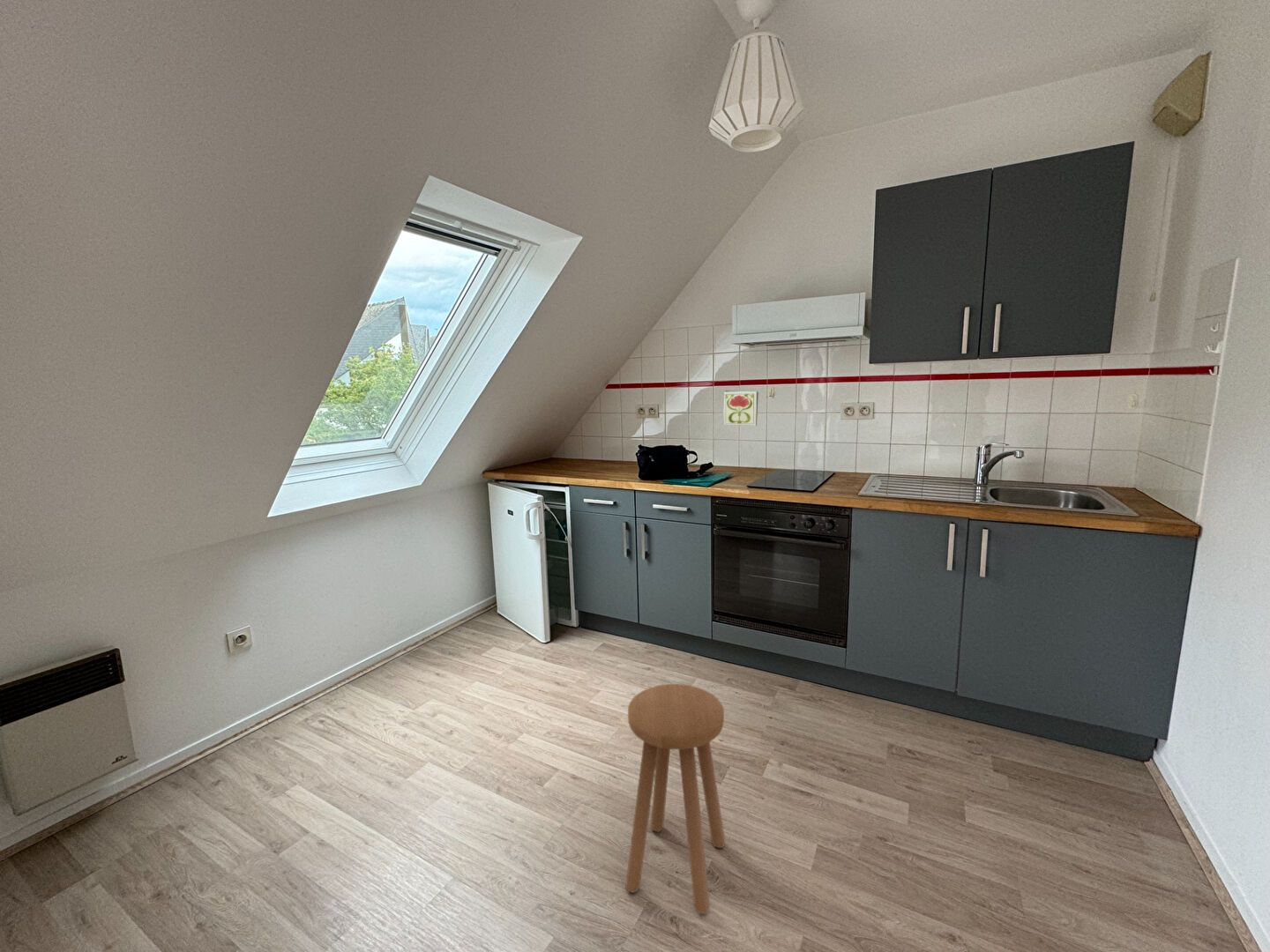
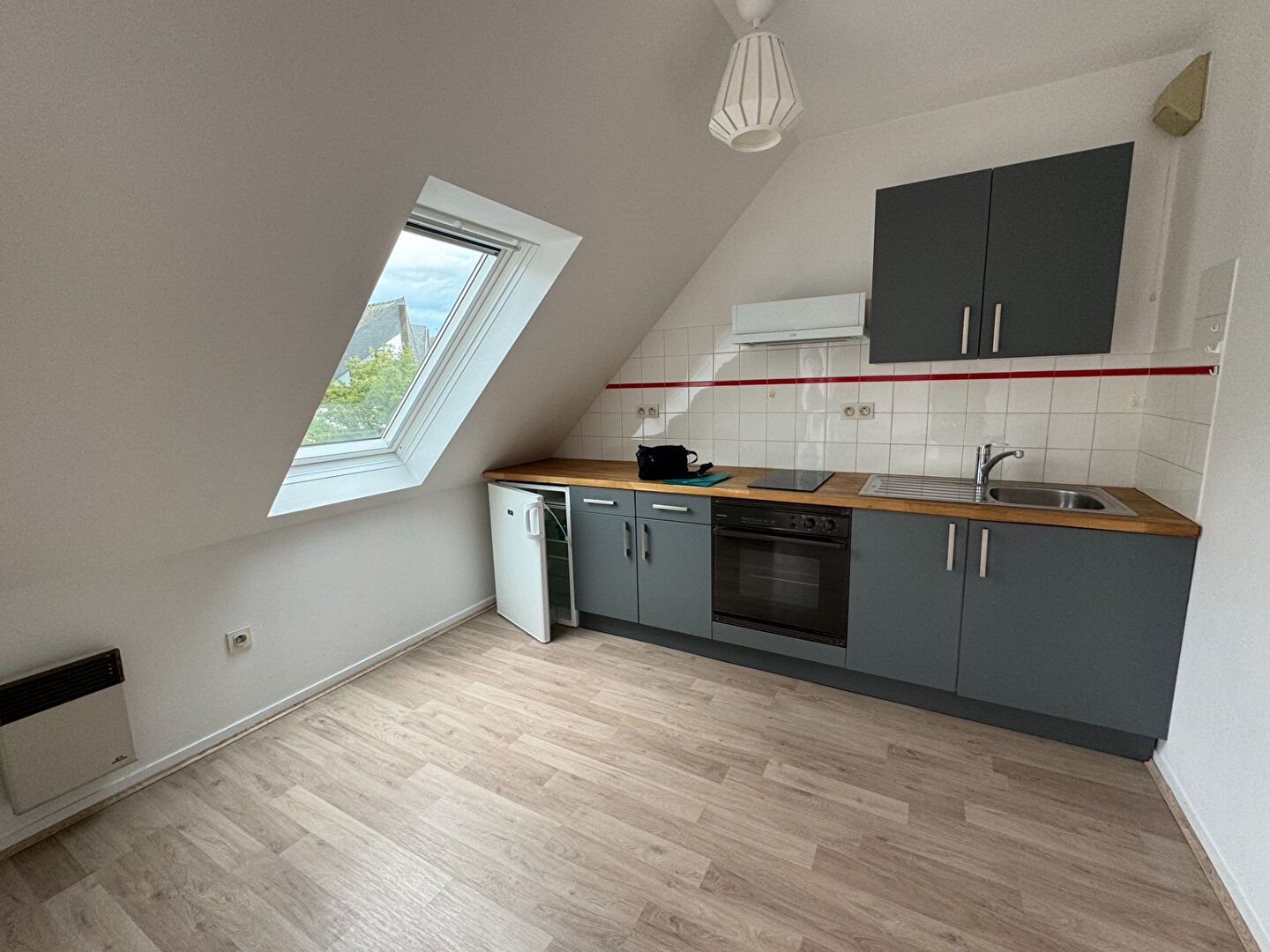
- decorative tile (740, 408)
- stool (683, 789)
